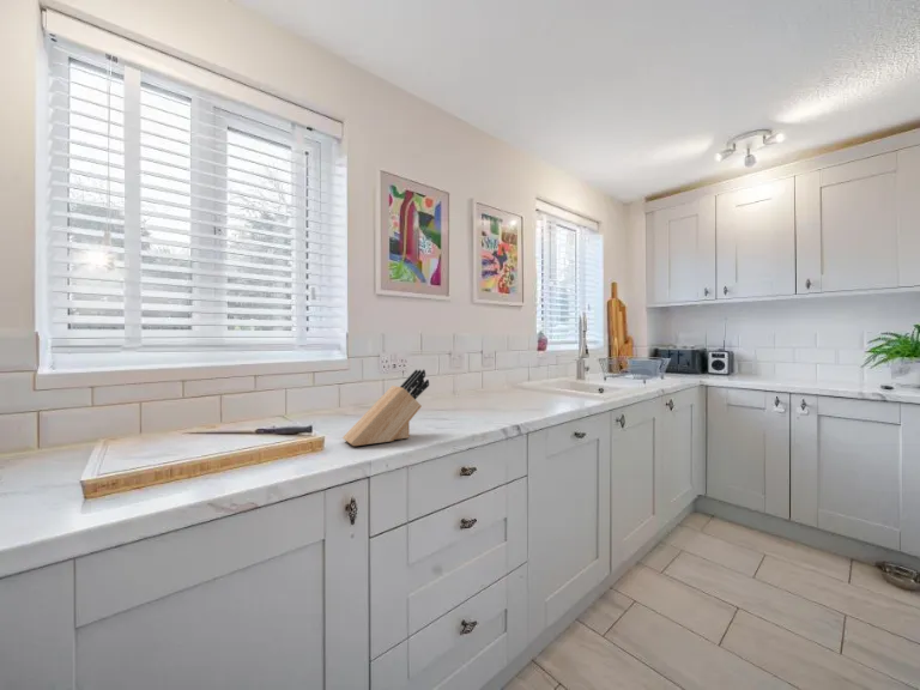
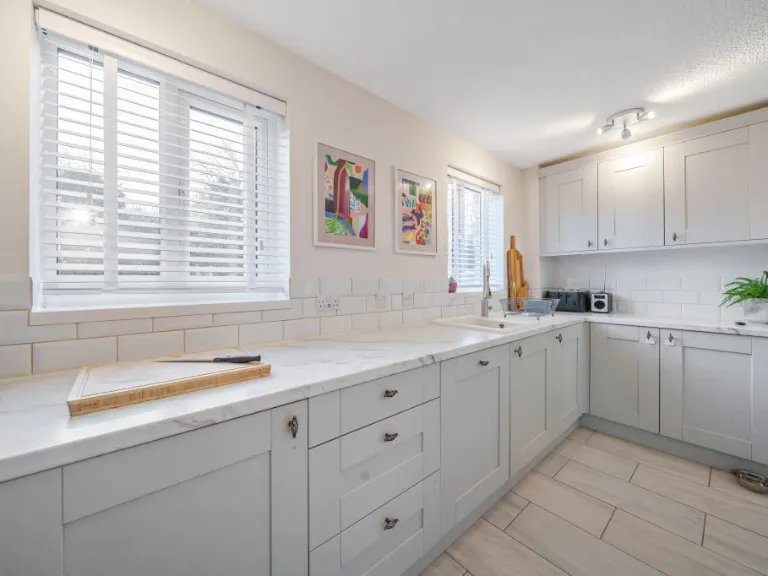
- knife block (388, 404)
